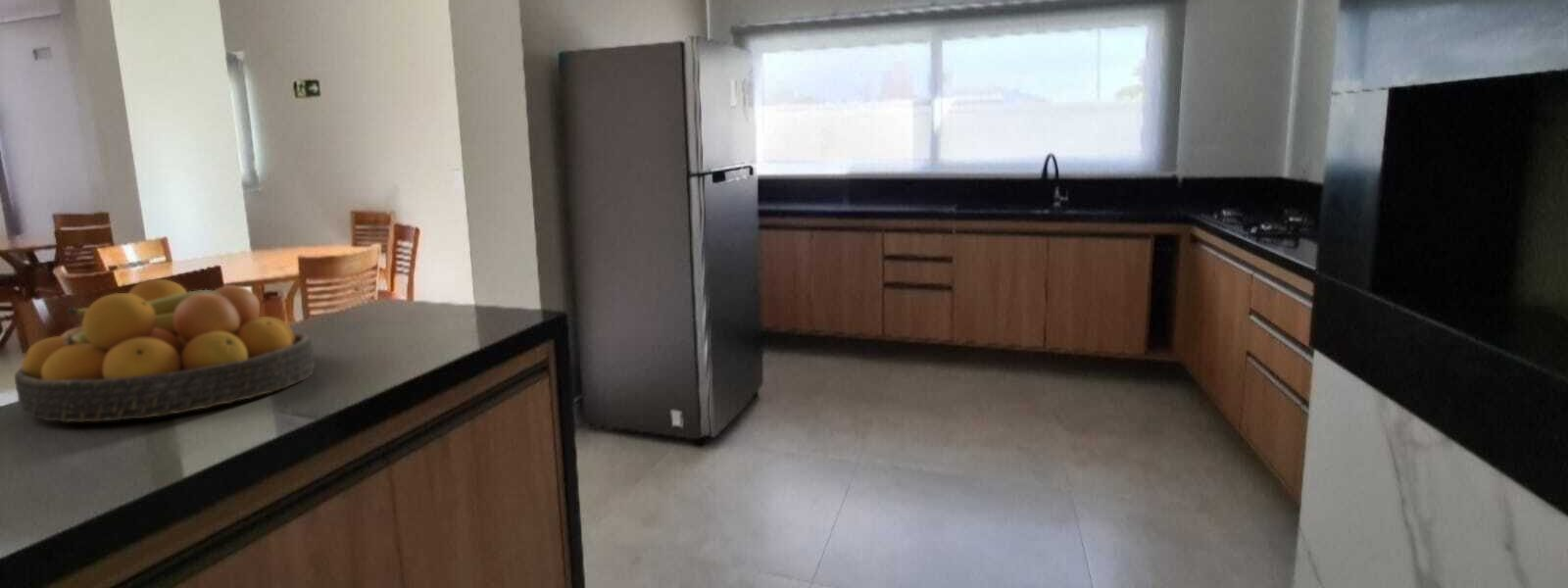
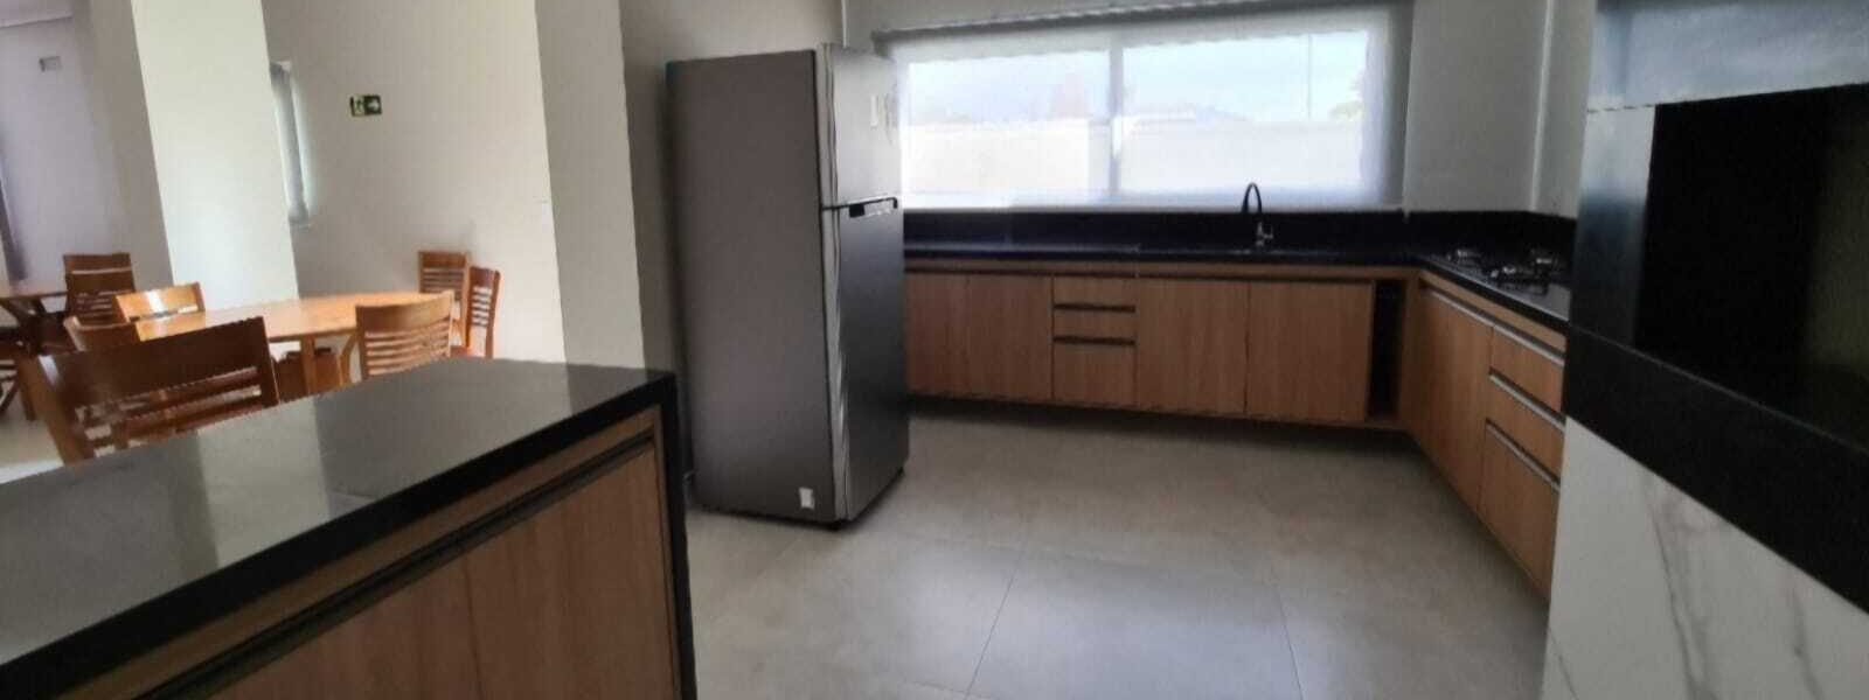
- fruit bowl (173, 335)
